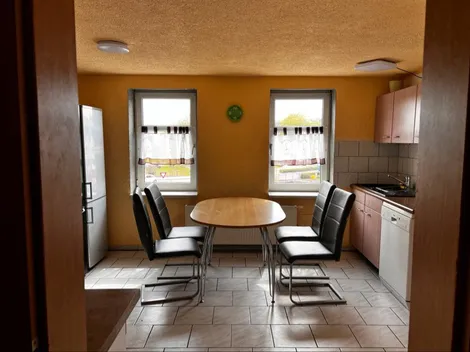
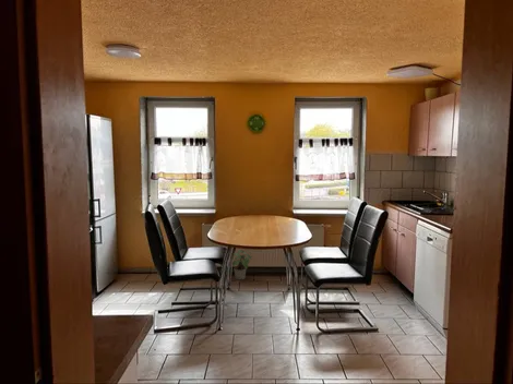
+ potted plant (240, 265)
